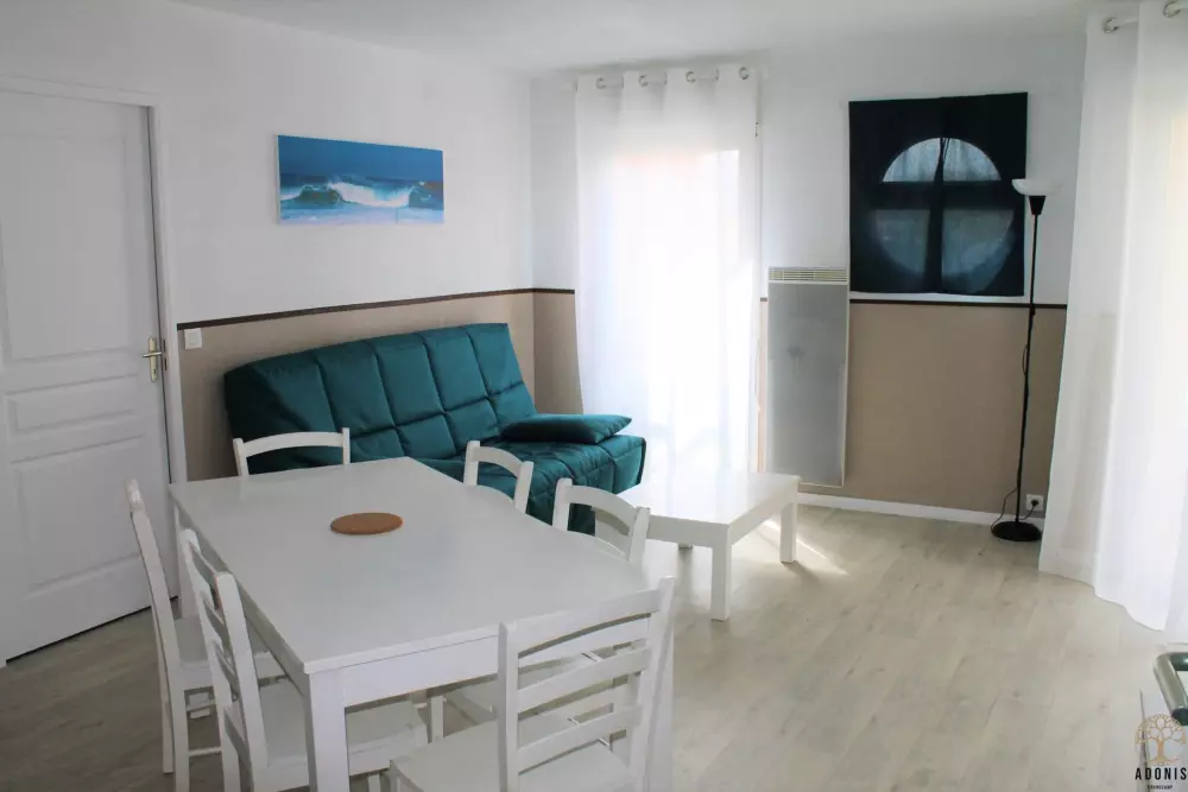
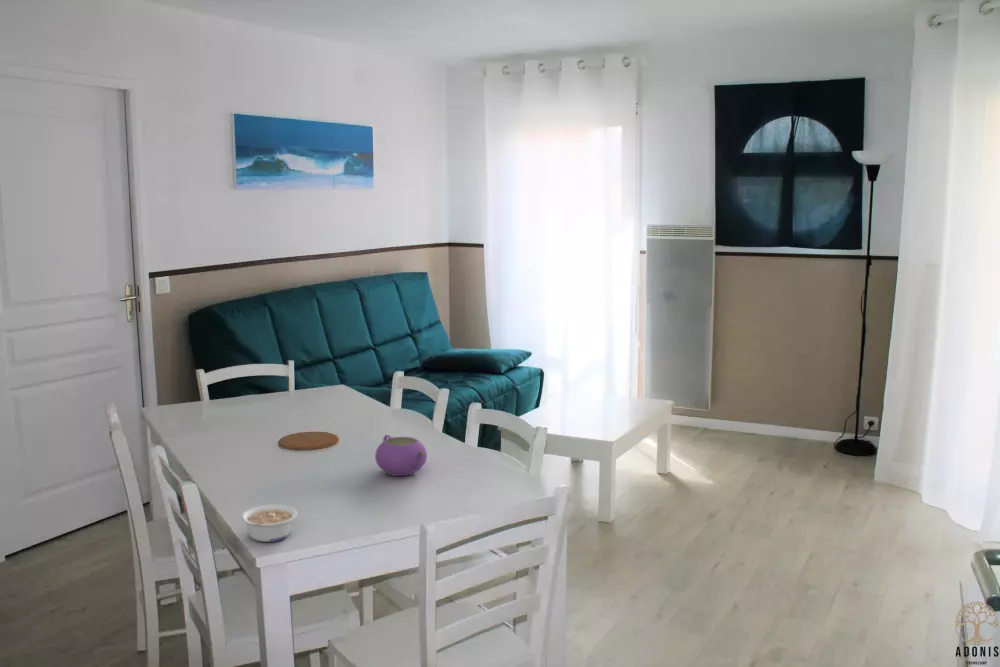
+ legume (270, 523)
+ teapot (402, 457)
